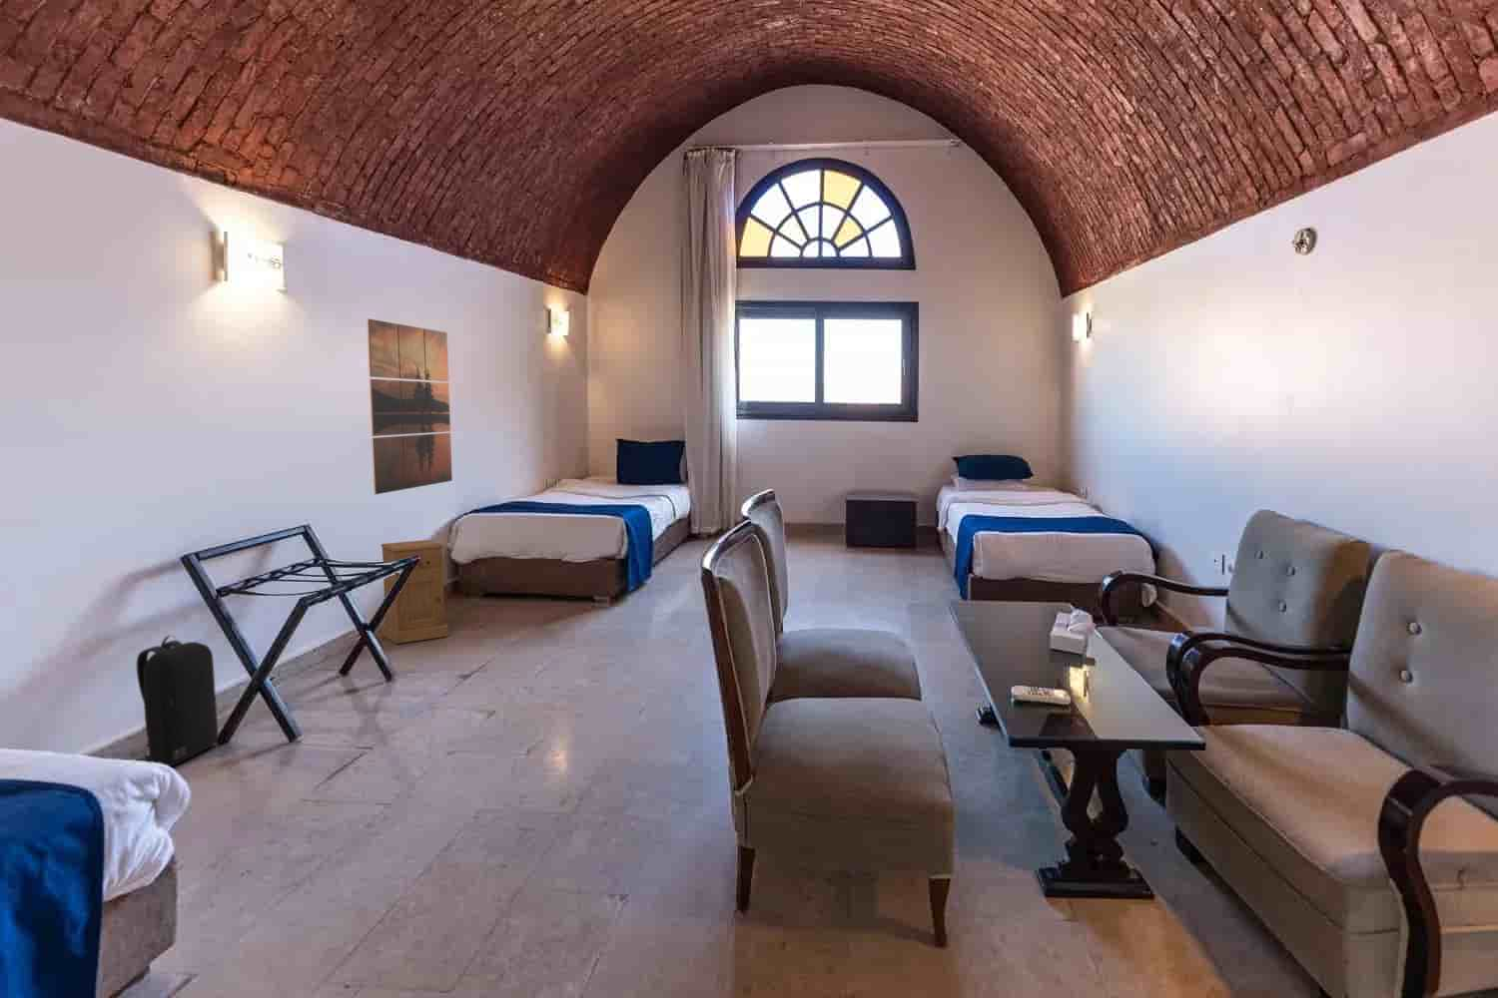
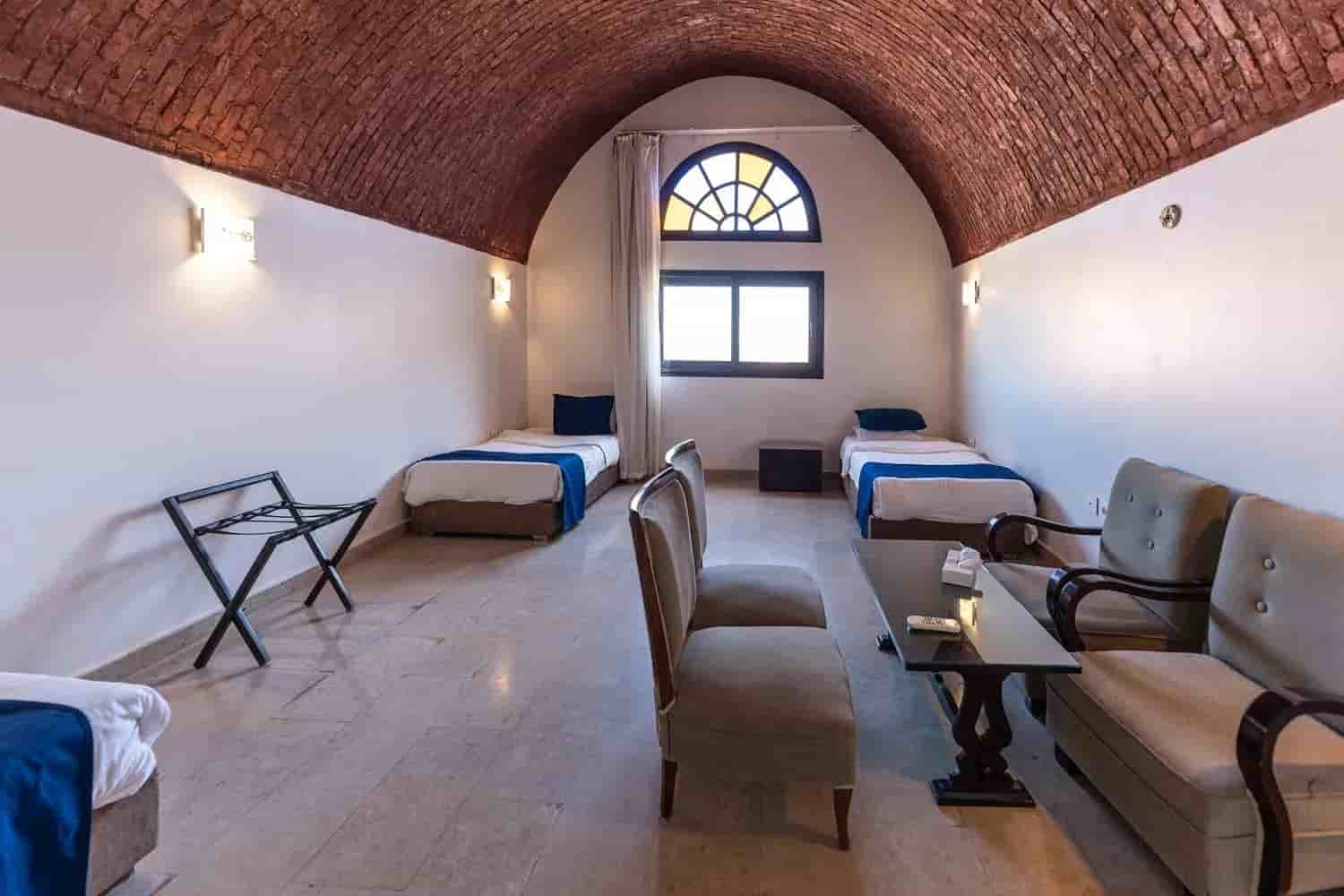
- nightstand (414, 590)
- backpack (168, 696)
- wall art (412, 408)
